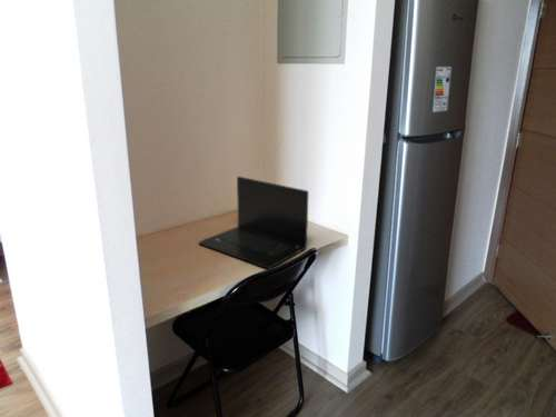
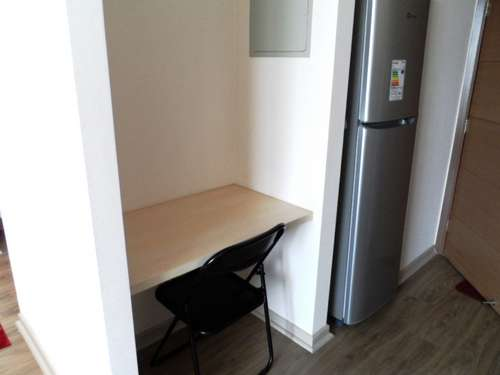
- laptop (251, 218)
